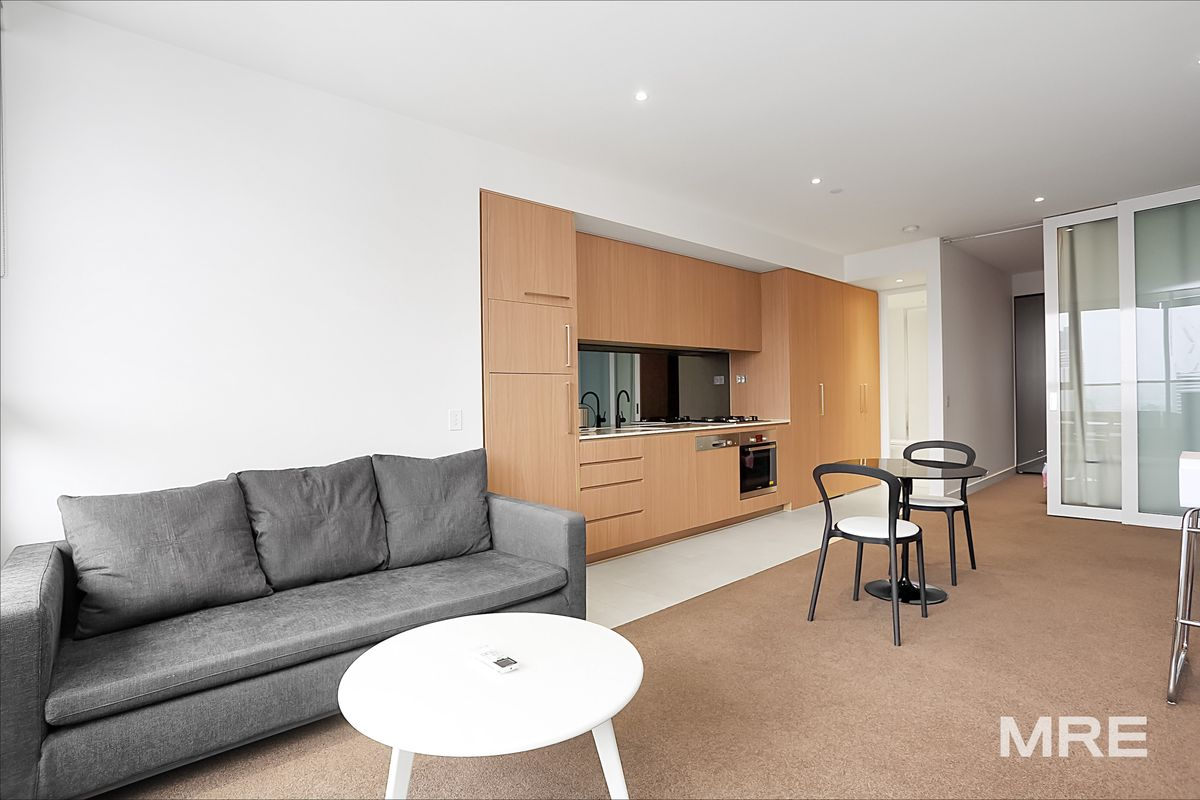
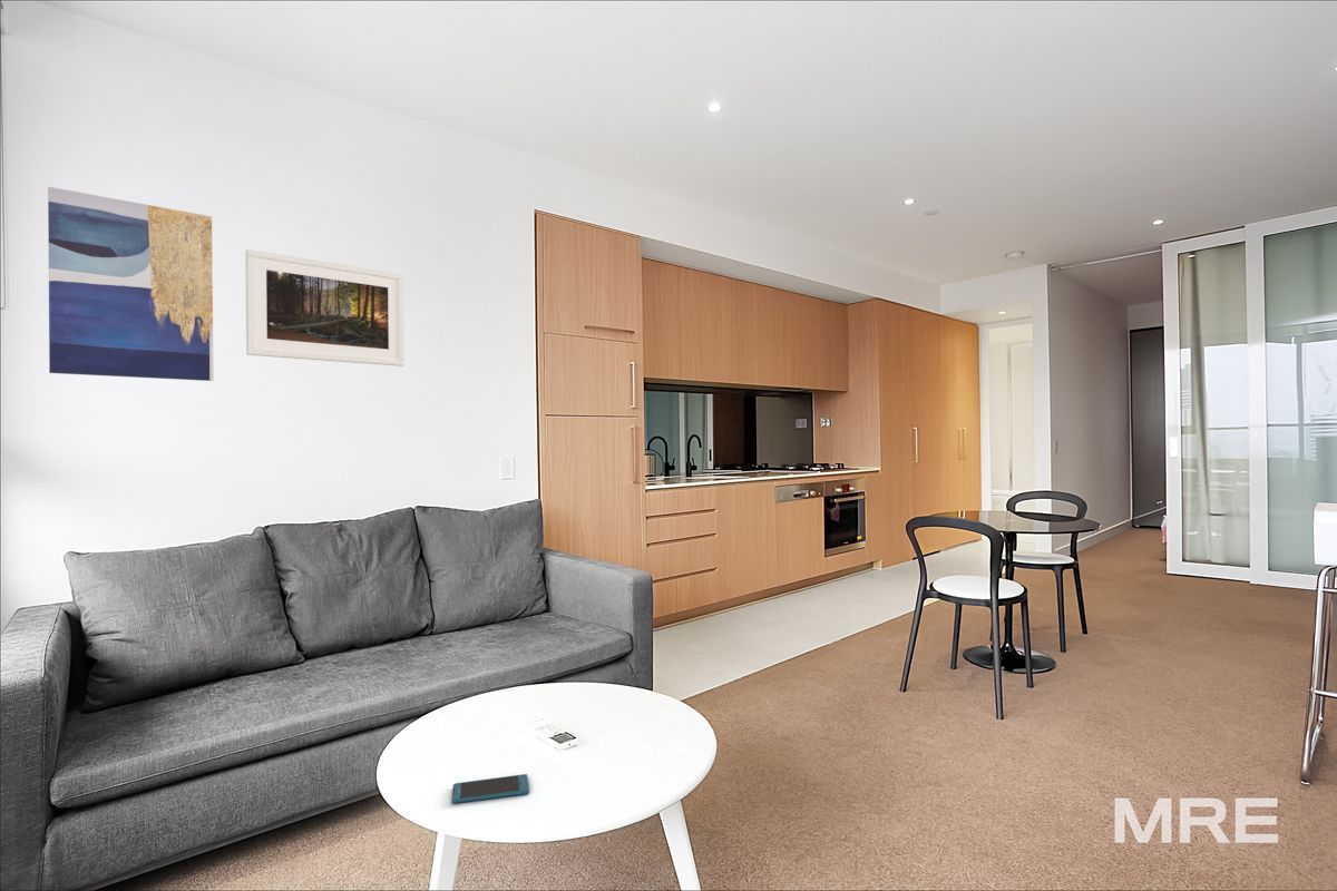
+ wall art (135, 290)
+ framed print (330, 312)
+ smartphone (490, 787)
